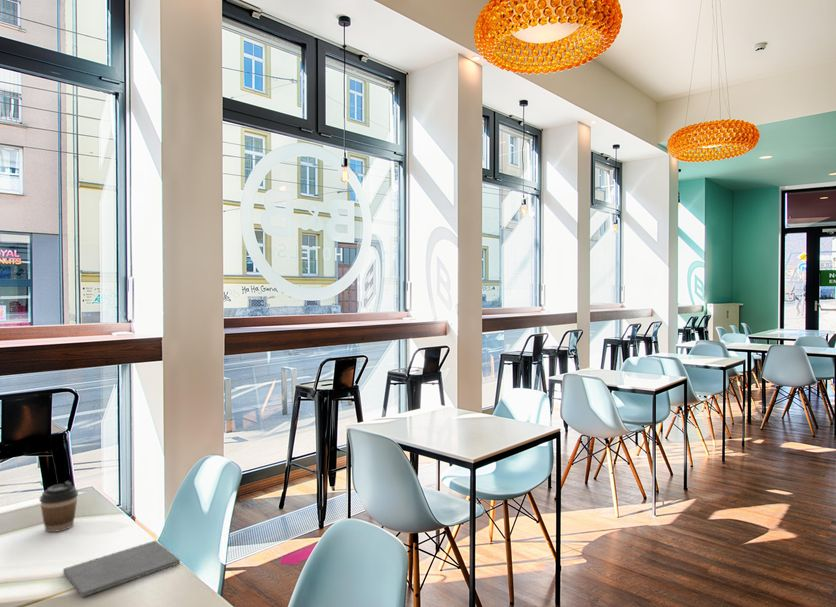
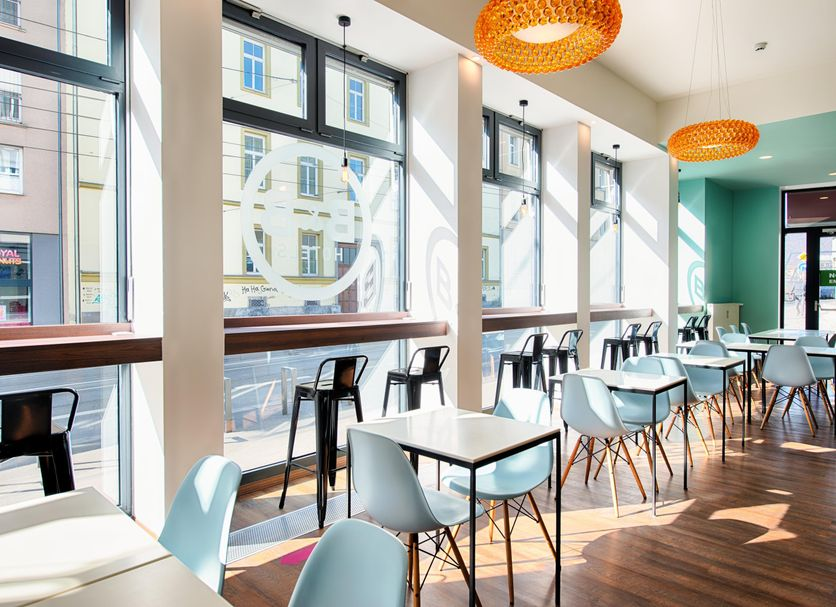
- notepad (122, 565)
- coffee cup (59, 505)
